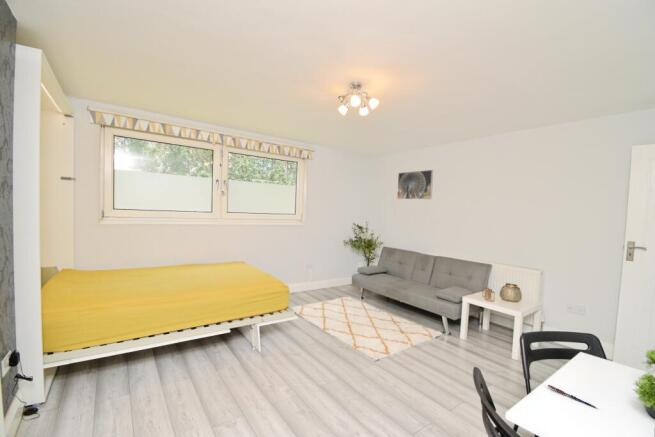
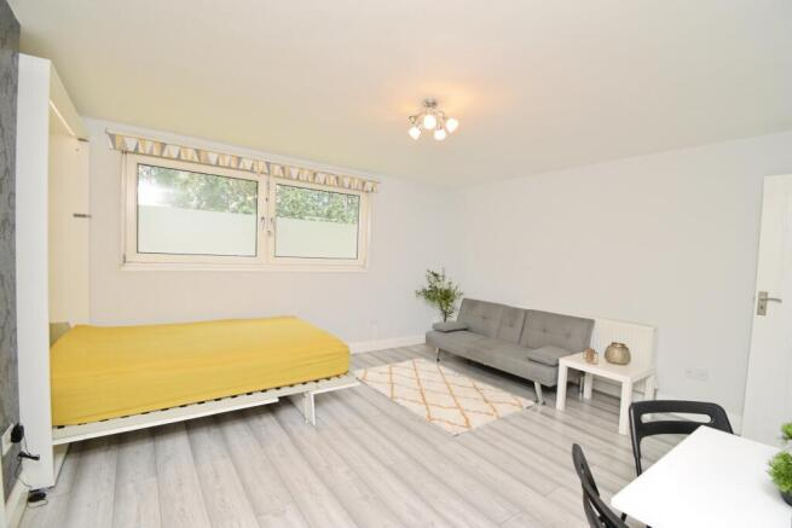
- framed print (414, 185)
- pen (570, 395)
